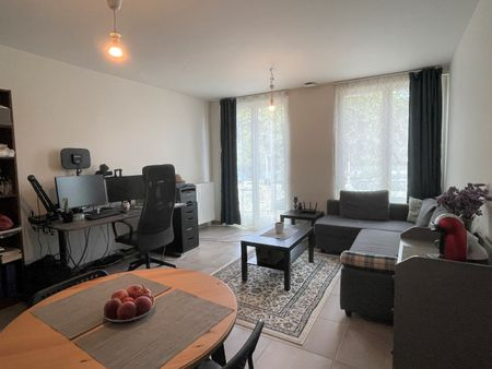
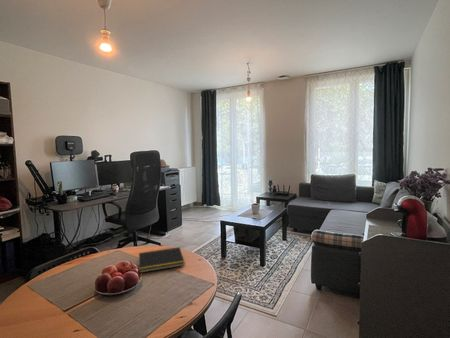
+ notepad (161, 259)
